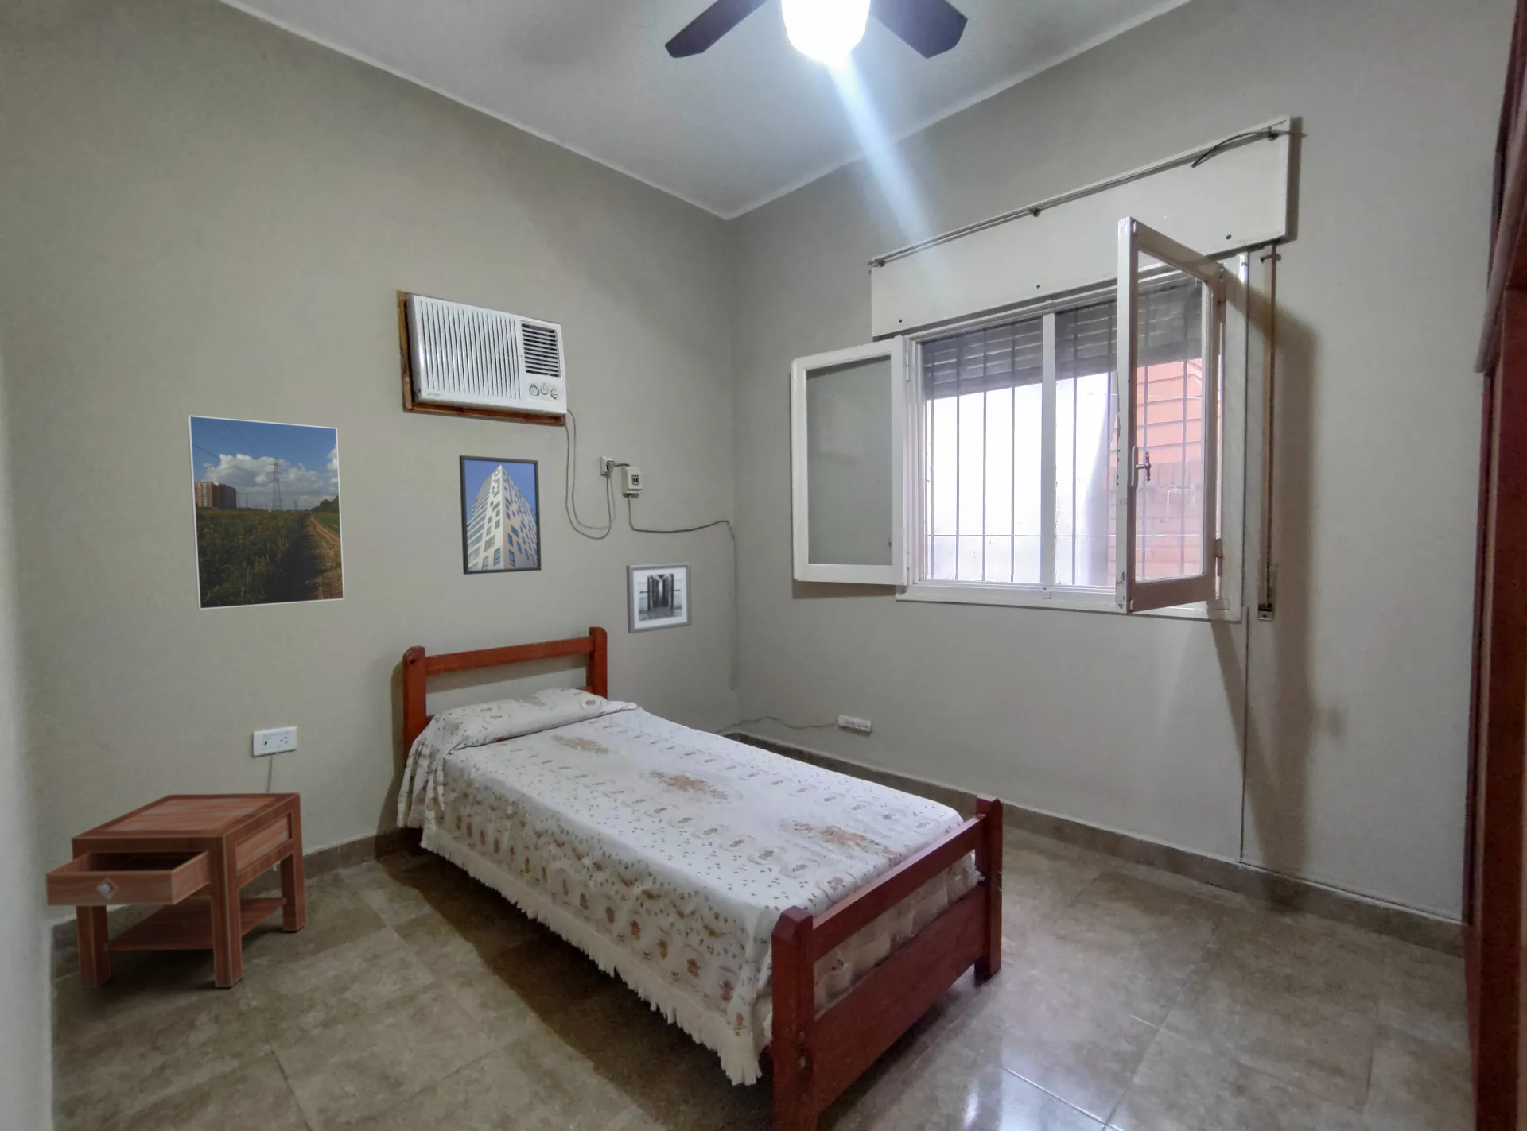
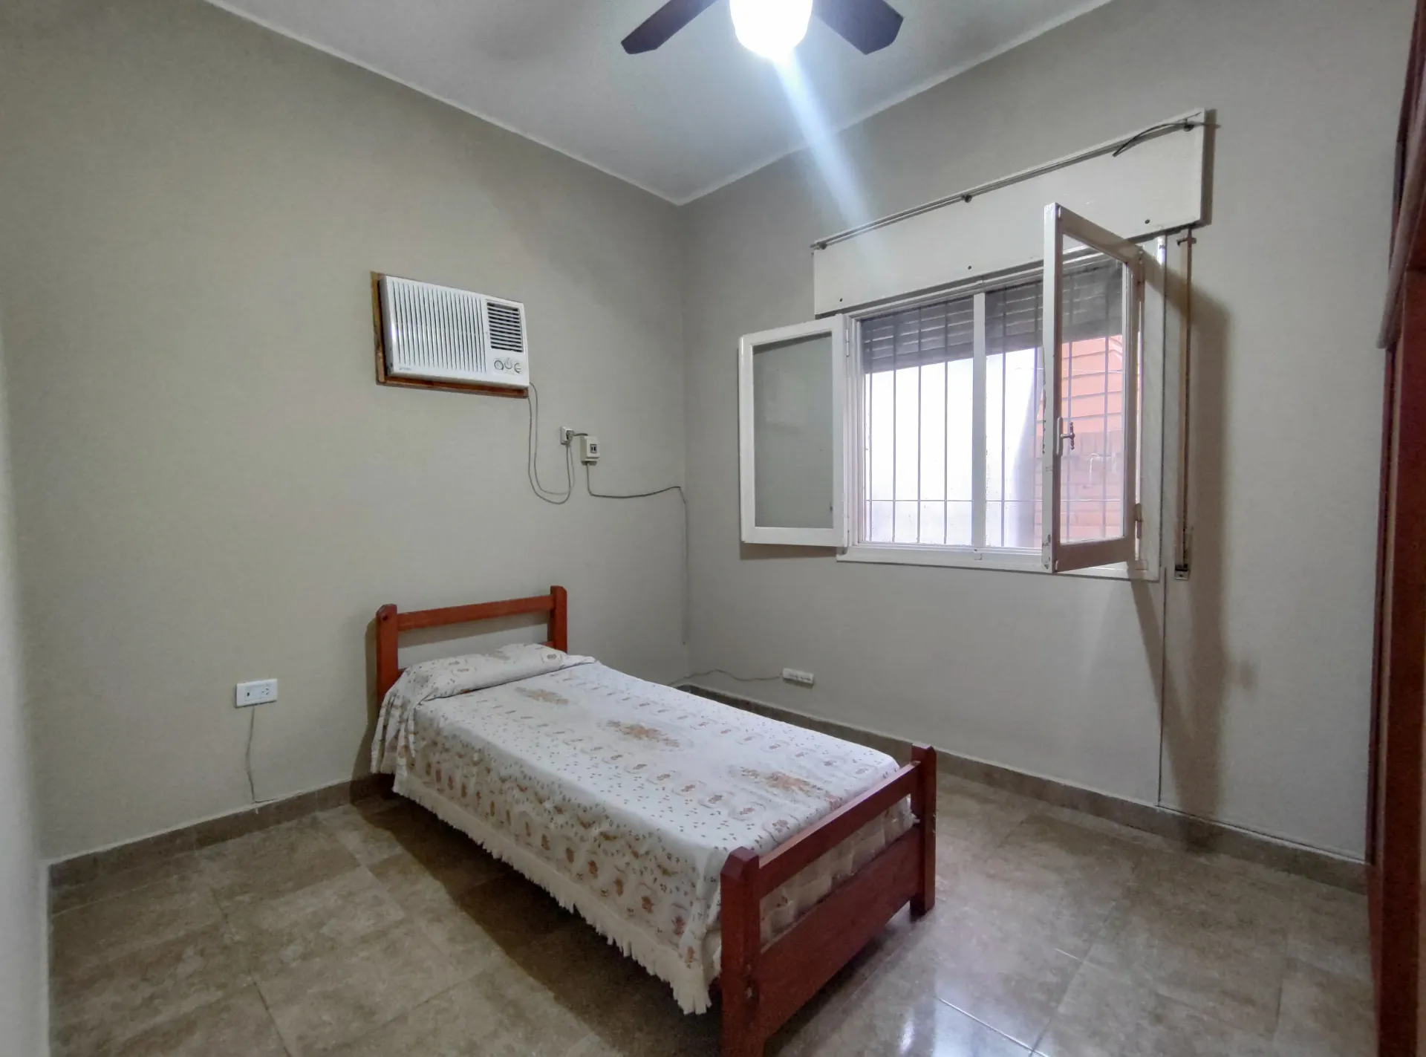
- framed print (271, 513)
- wall art (660, 596)
- nightstand (188, 890)
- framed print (501, 516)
